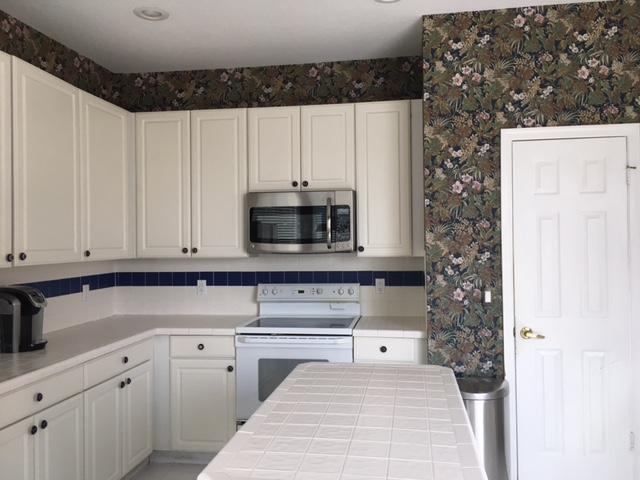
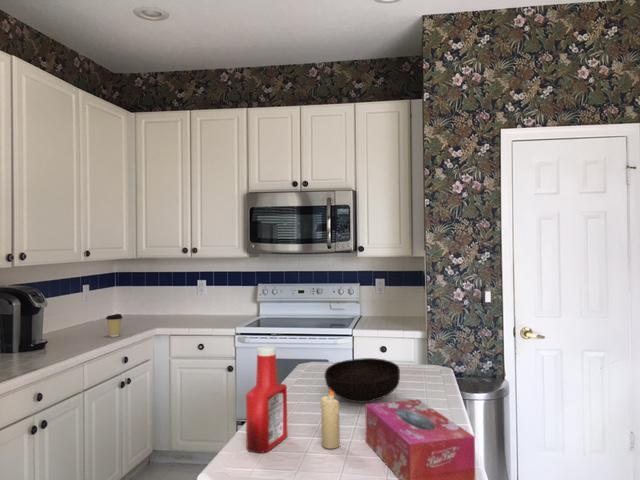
+ bowl (362, 382)
+ tissue box (415, 439)
+ coffee cup (114, 325)
+ soap bottle (266, 395)
+ candle (330, 416)
